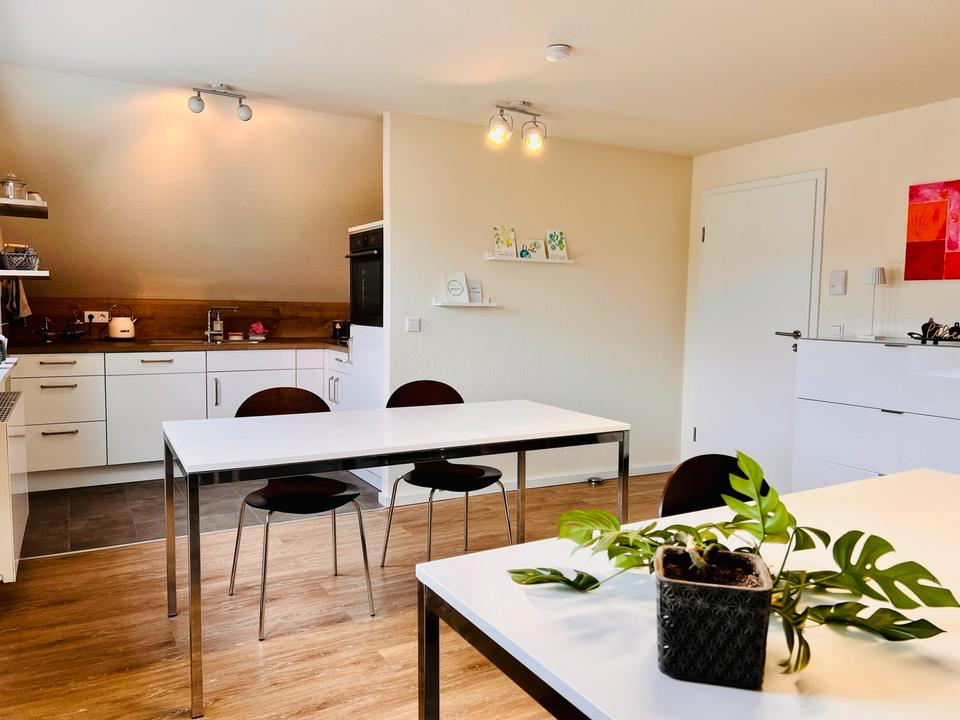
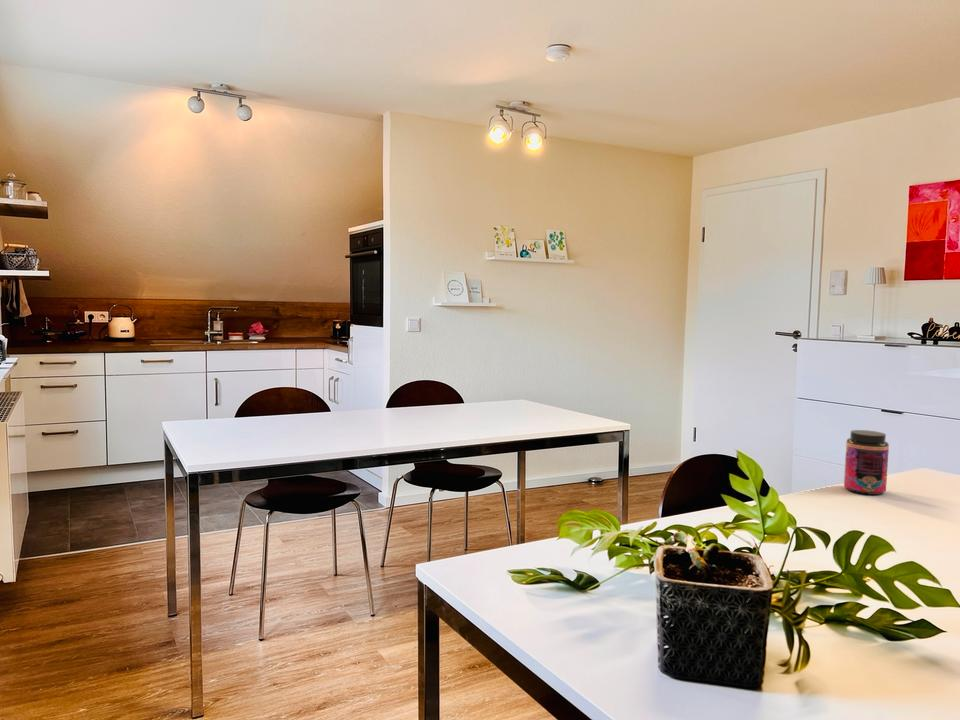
+ jar (866, 461)
